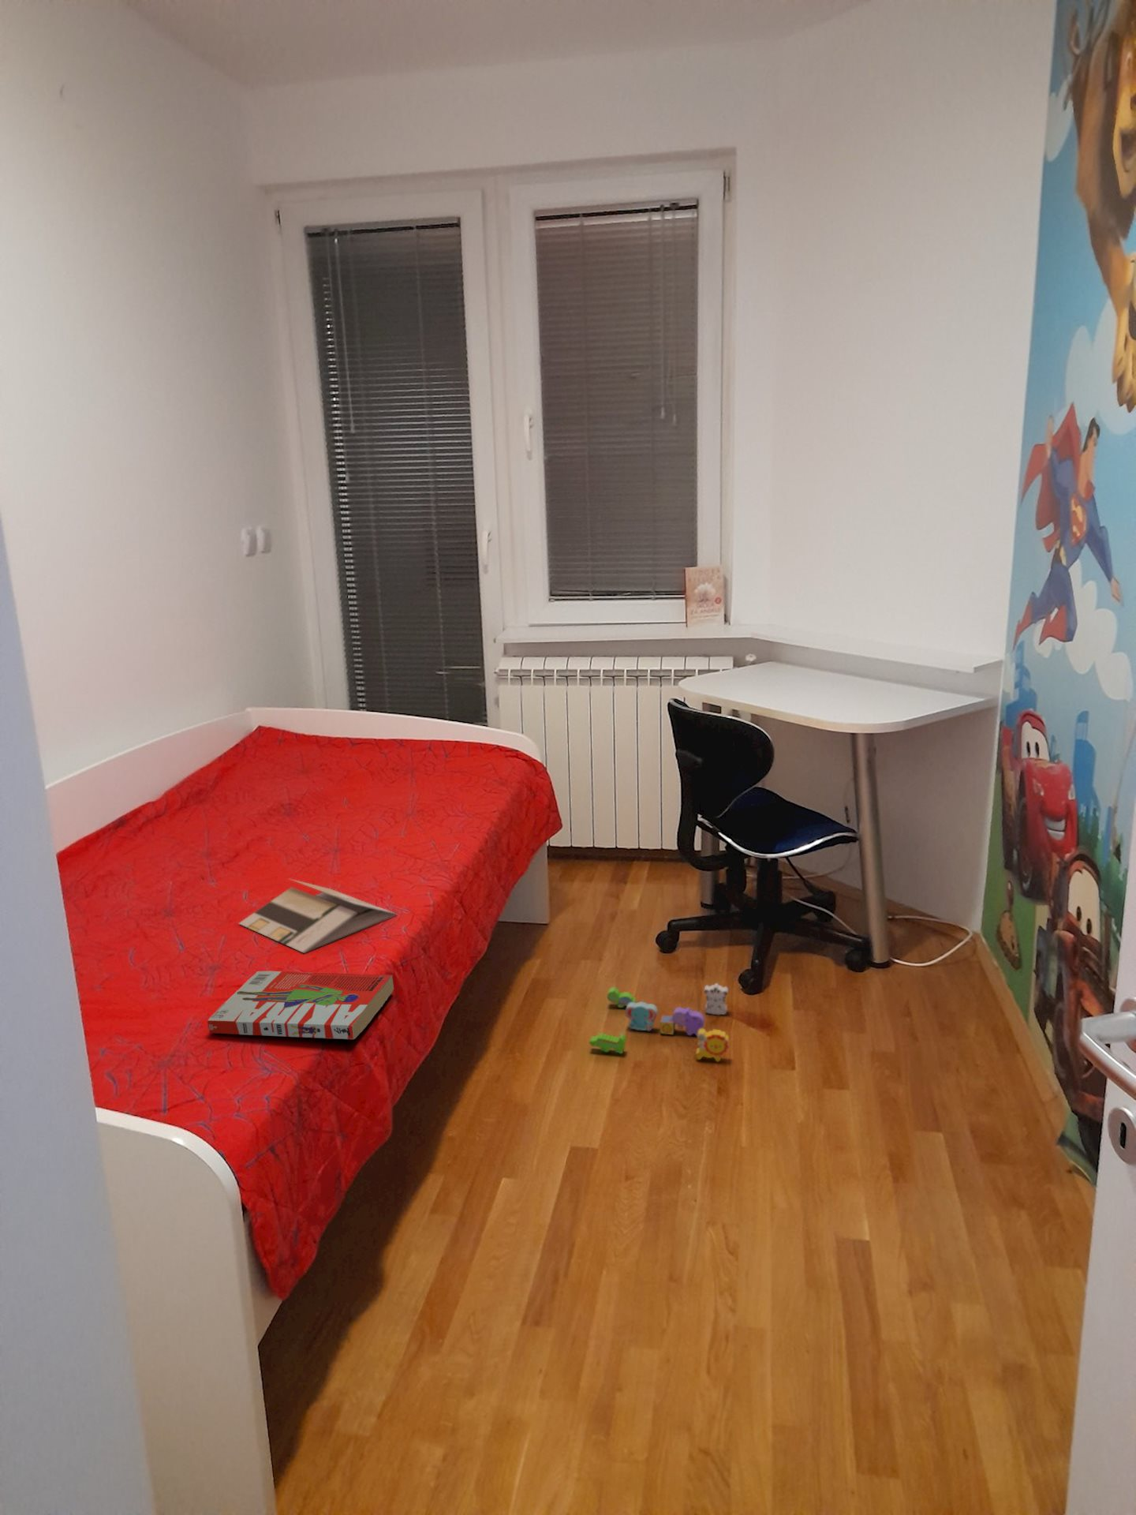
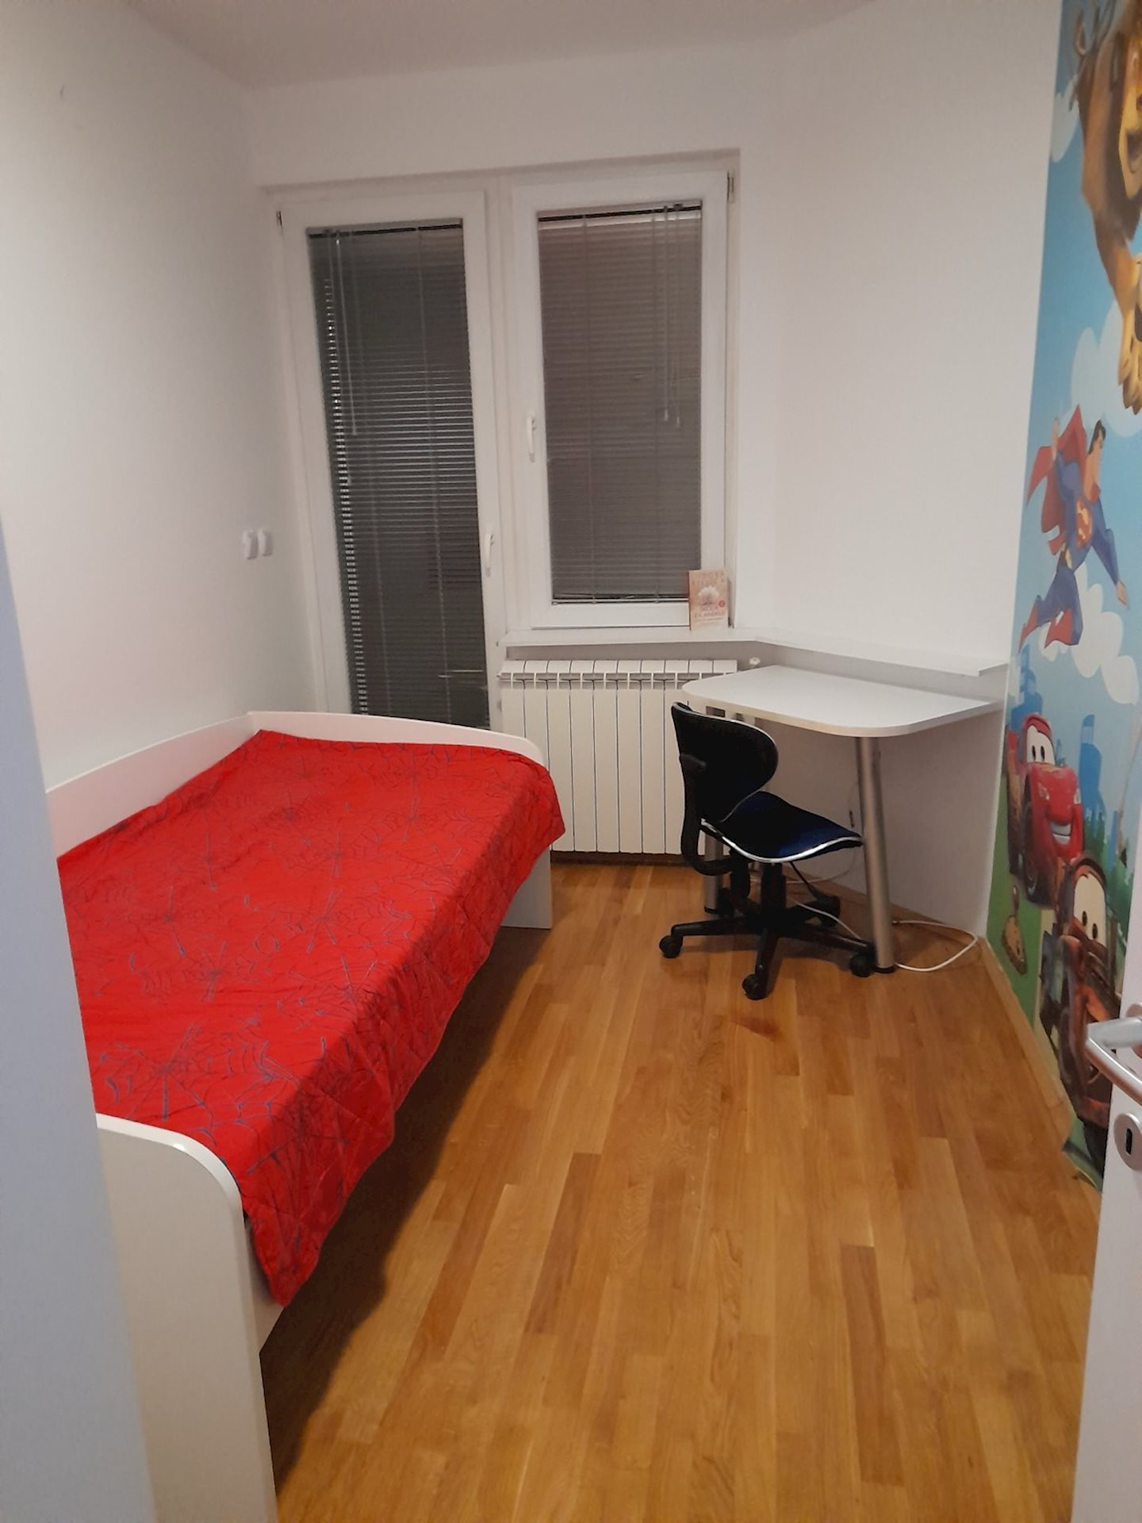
- stacking toy (663, 1018)
- comic book (303, 1003)
- brochure (317, 905)
